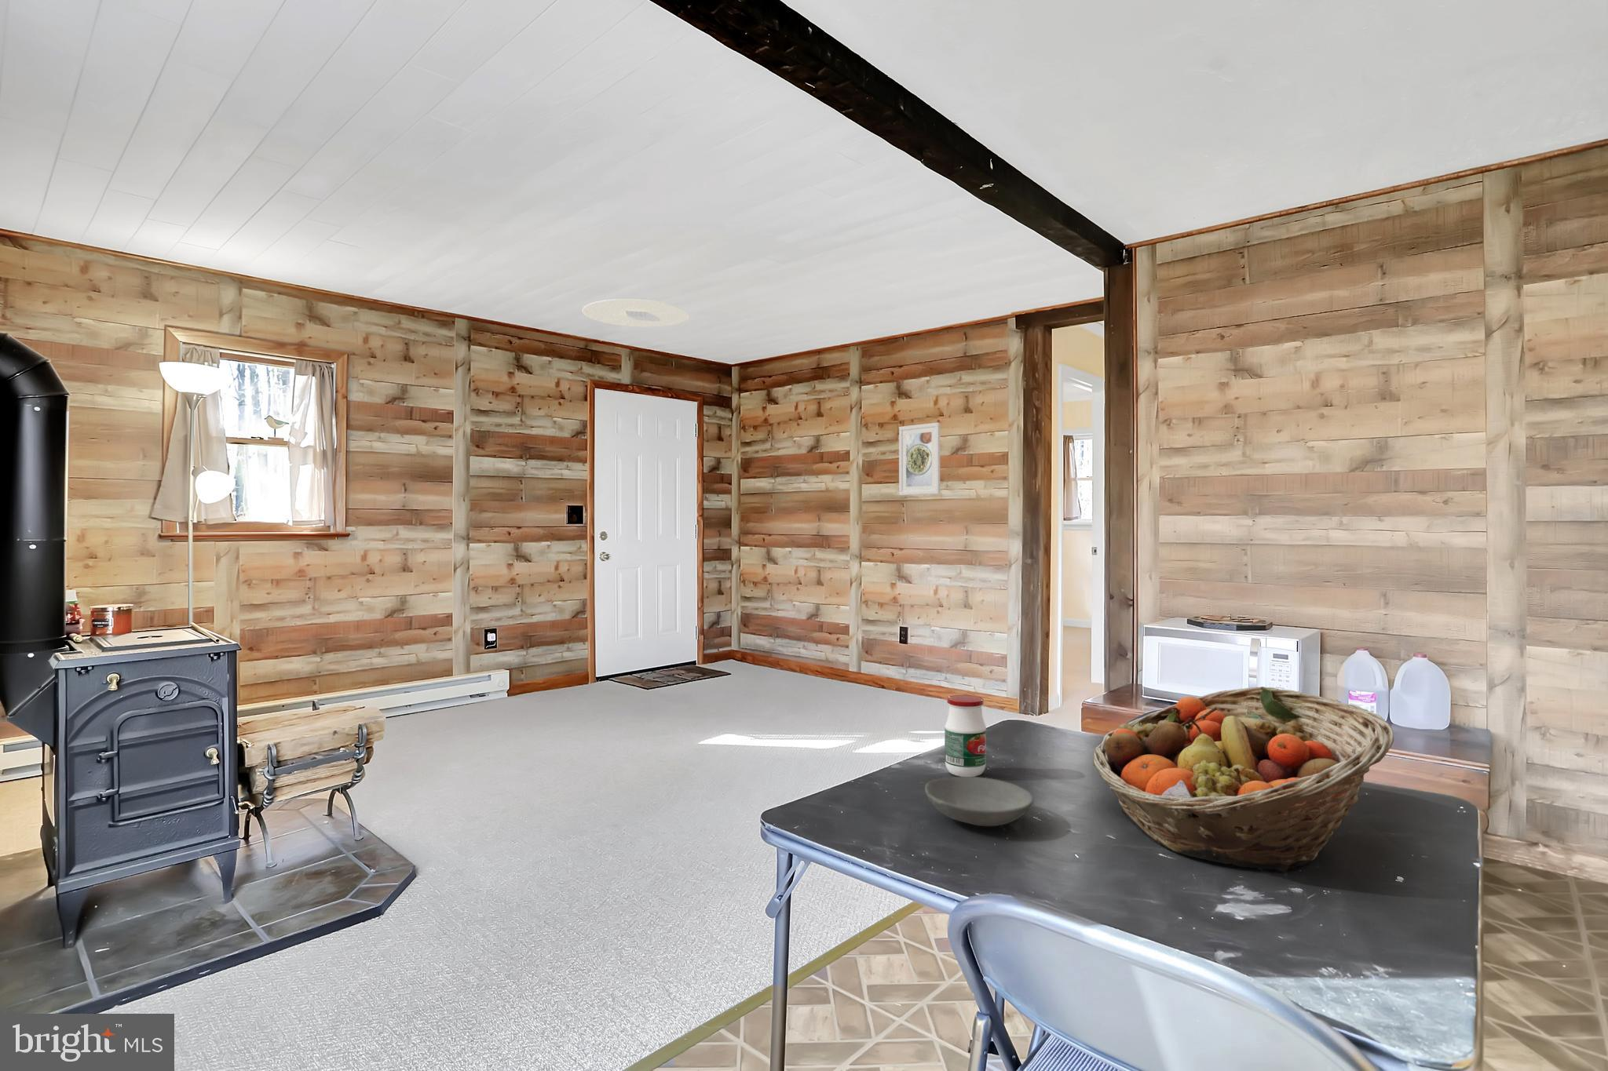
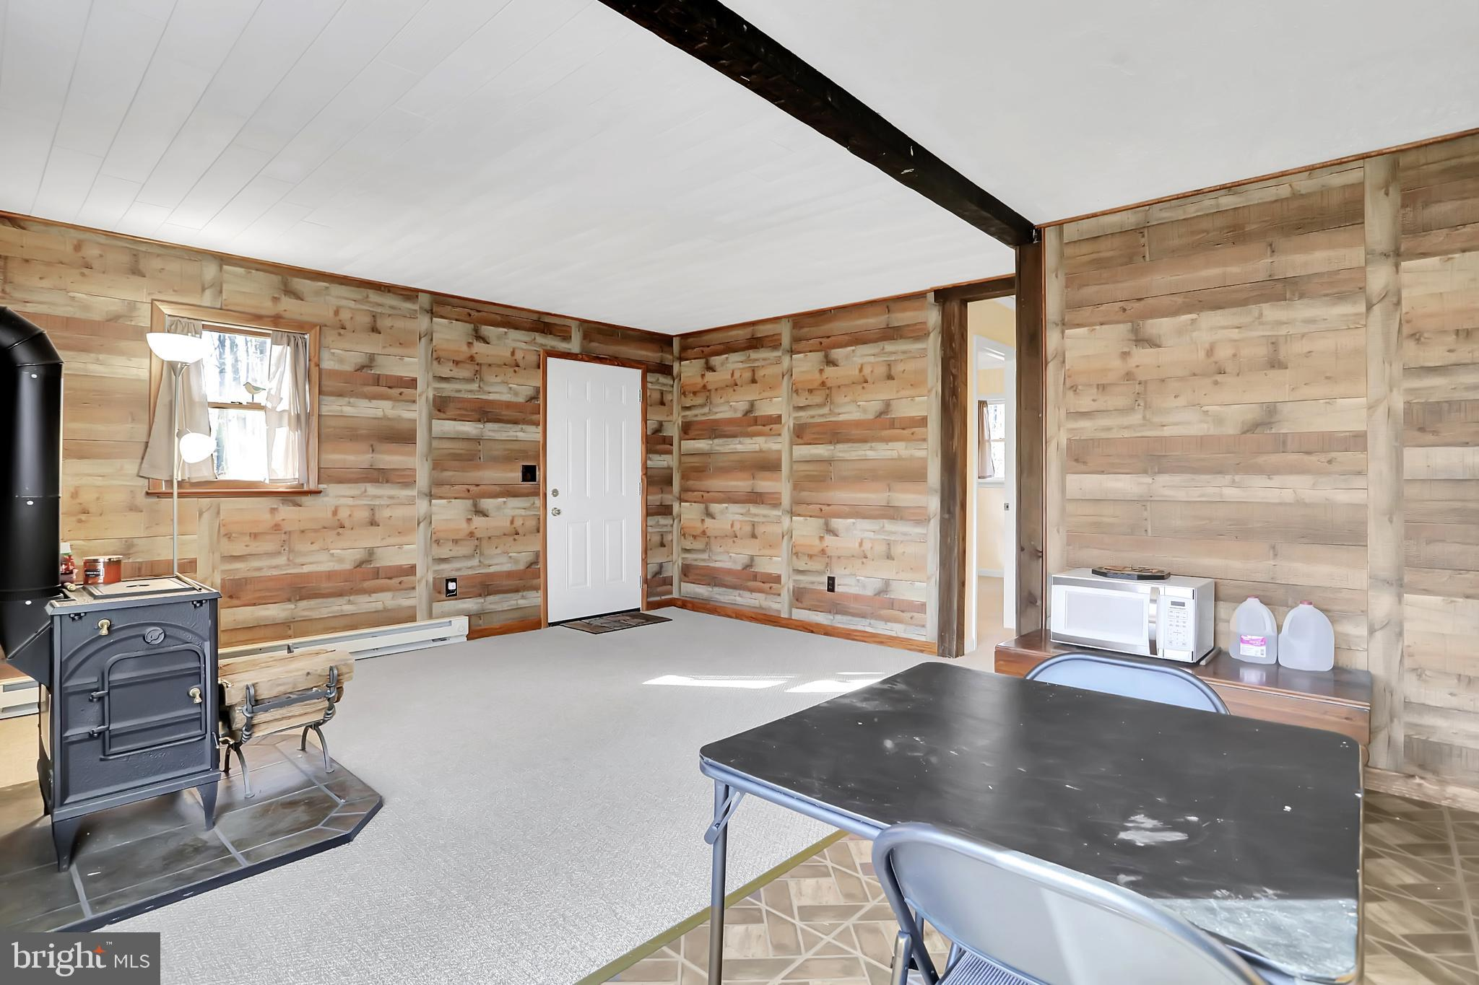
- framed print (918, 459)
- bowl (978, 804)
- jar (965, 735)
- fruit basket (1229, 764)
- ceiling light (636, 308)
